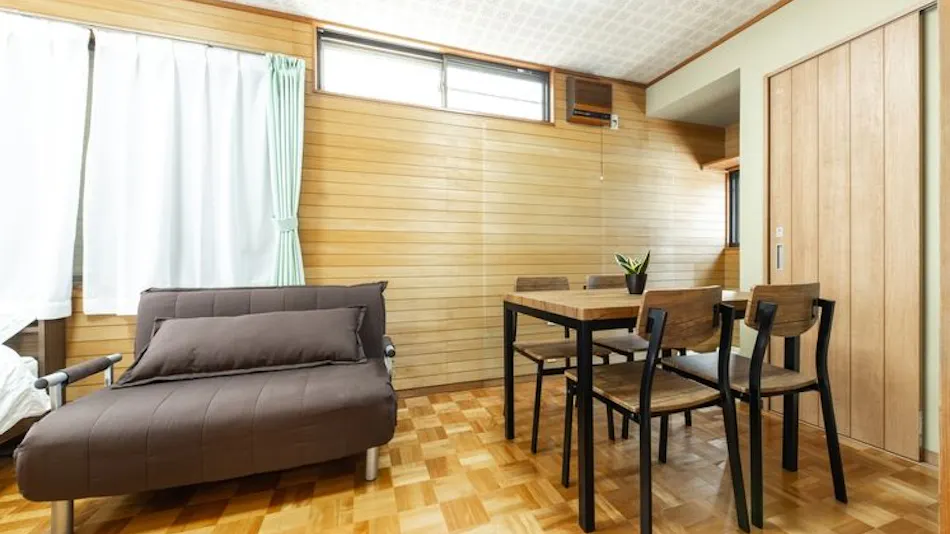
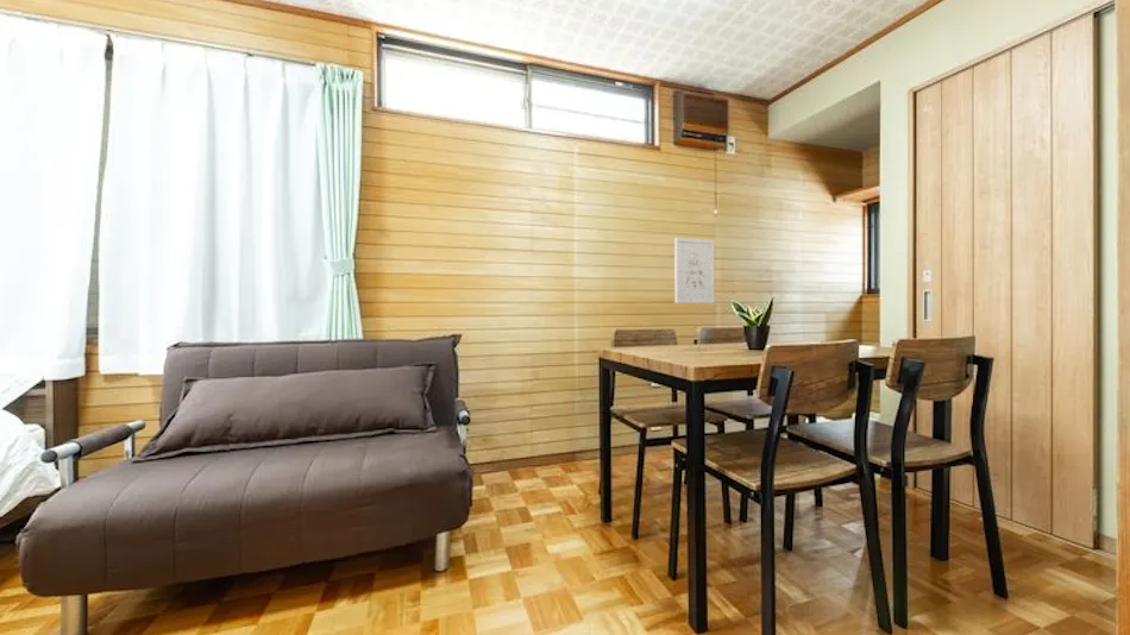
+ wall art (695, 271)
